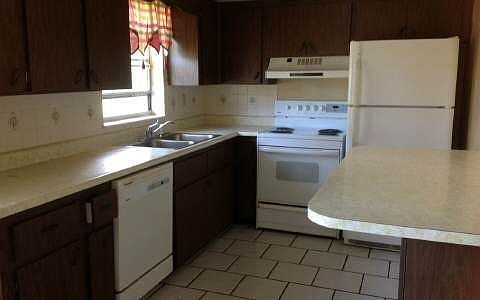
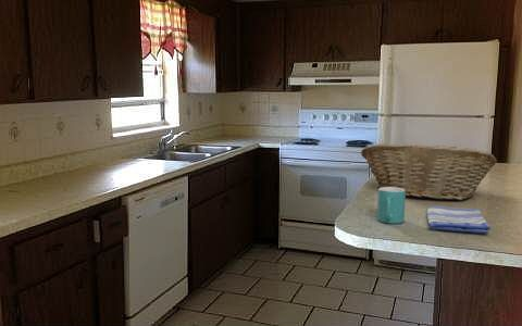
+ mug (390, 205)
+ dish towel (456, 217)
+ fruit basket (424, 166)
